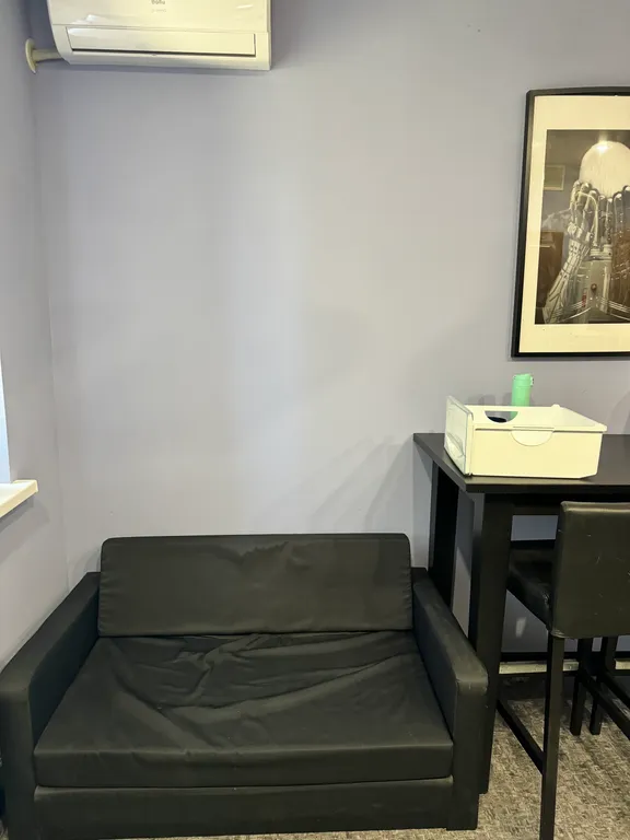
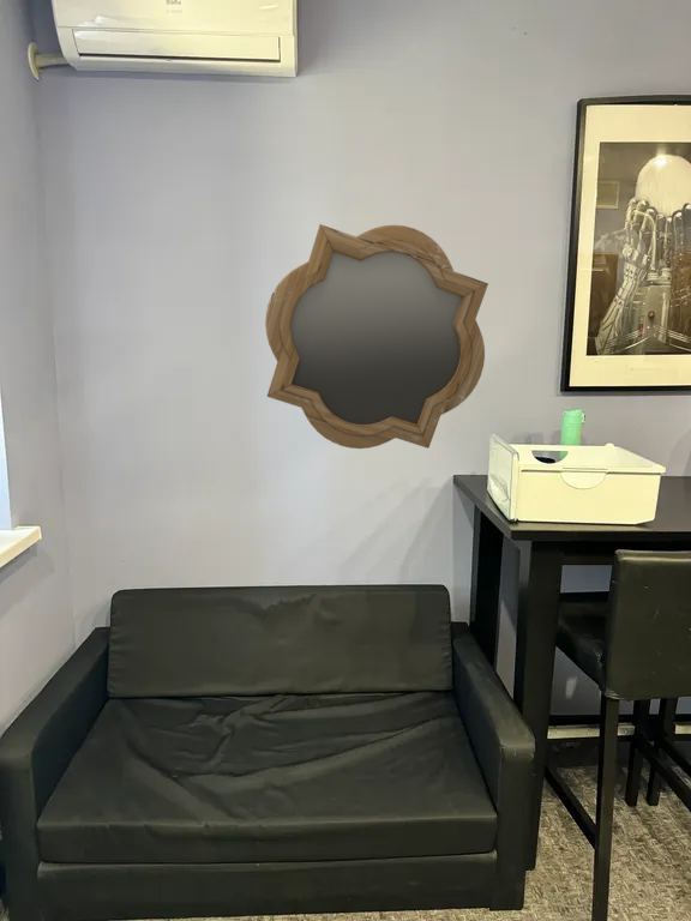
+ mirror (375, 341)
